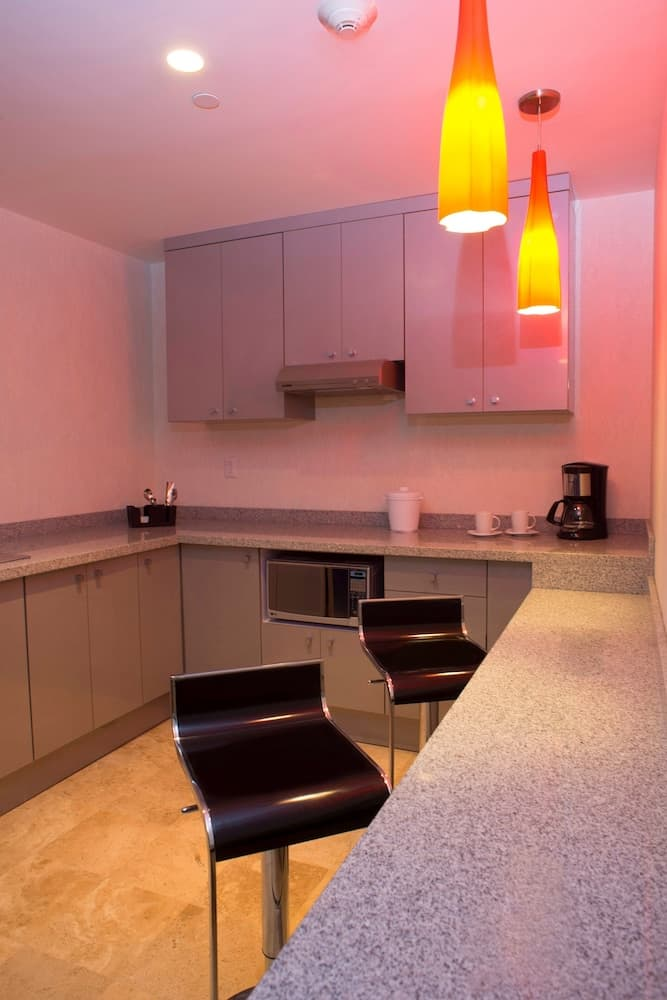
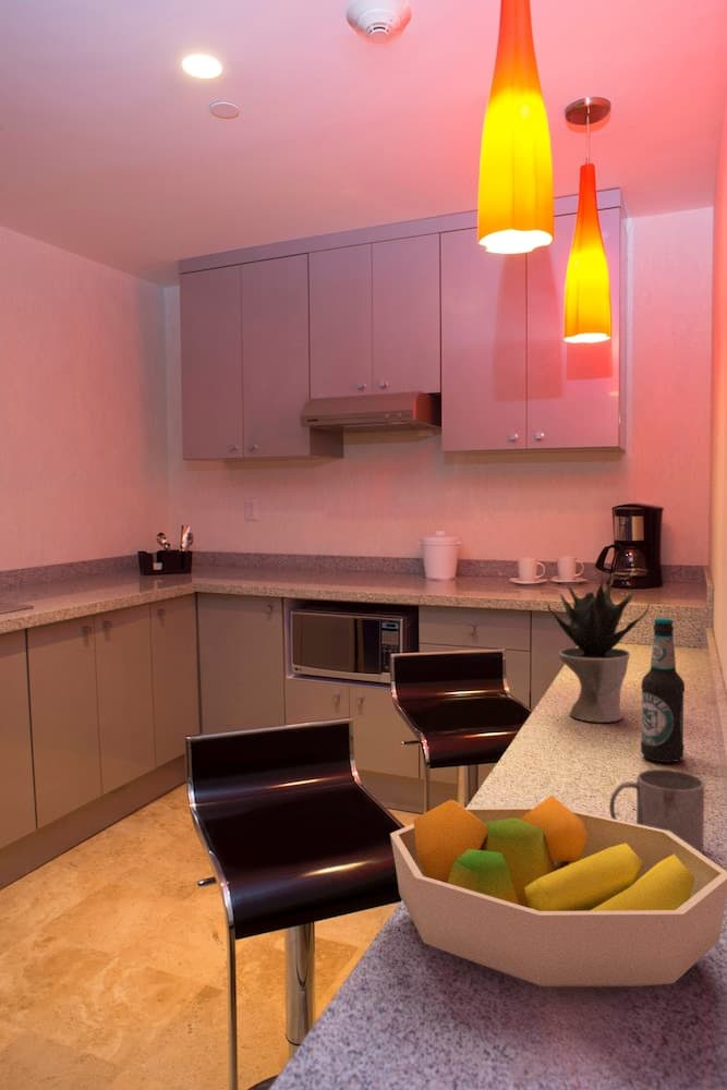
+ potted plant (595, 645)
+ fruit bowl (549, 875)
+ bottle (663, 688)
+ mug (655, 811)
